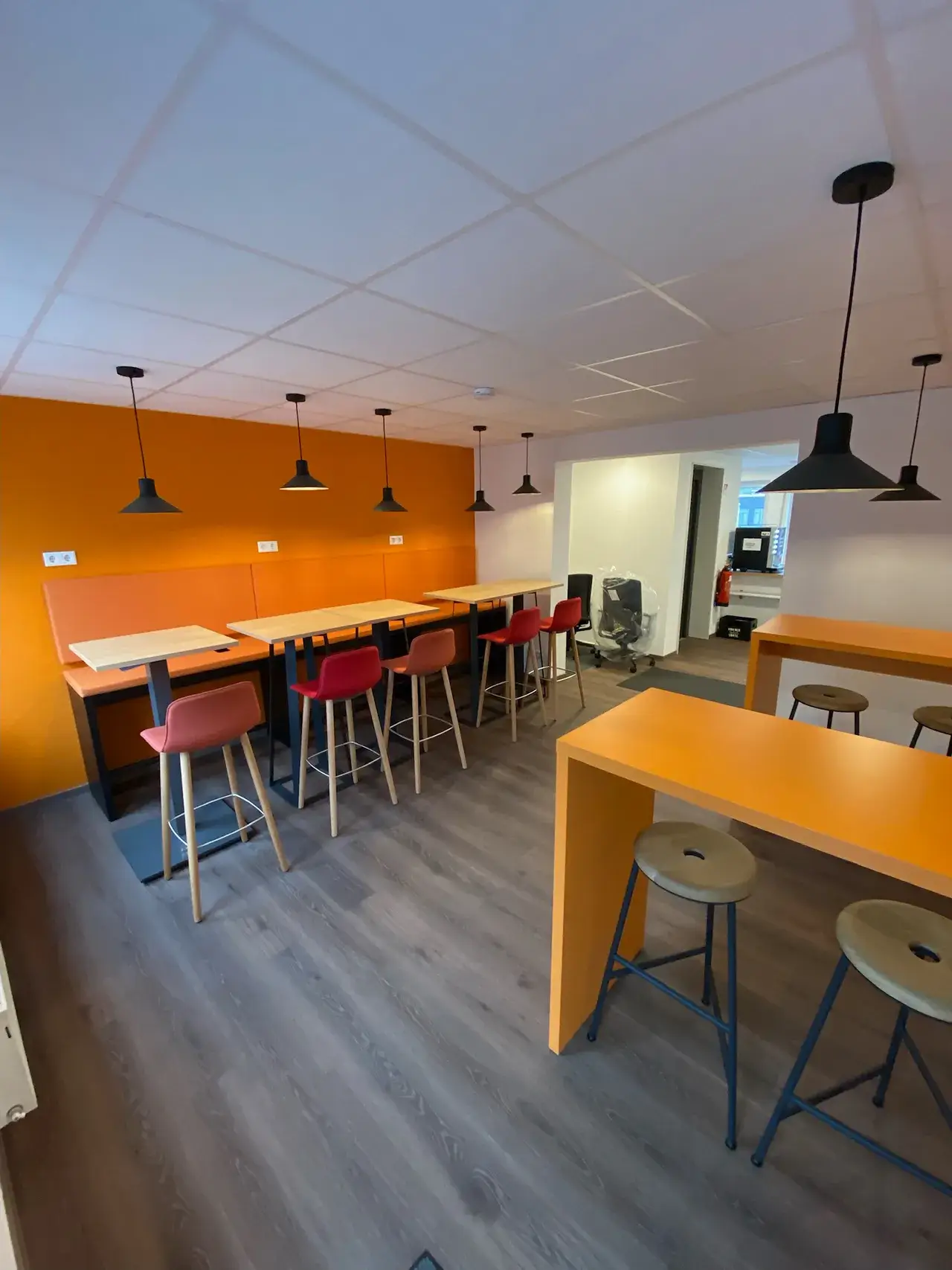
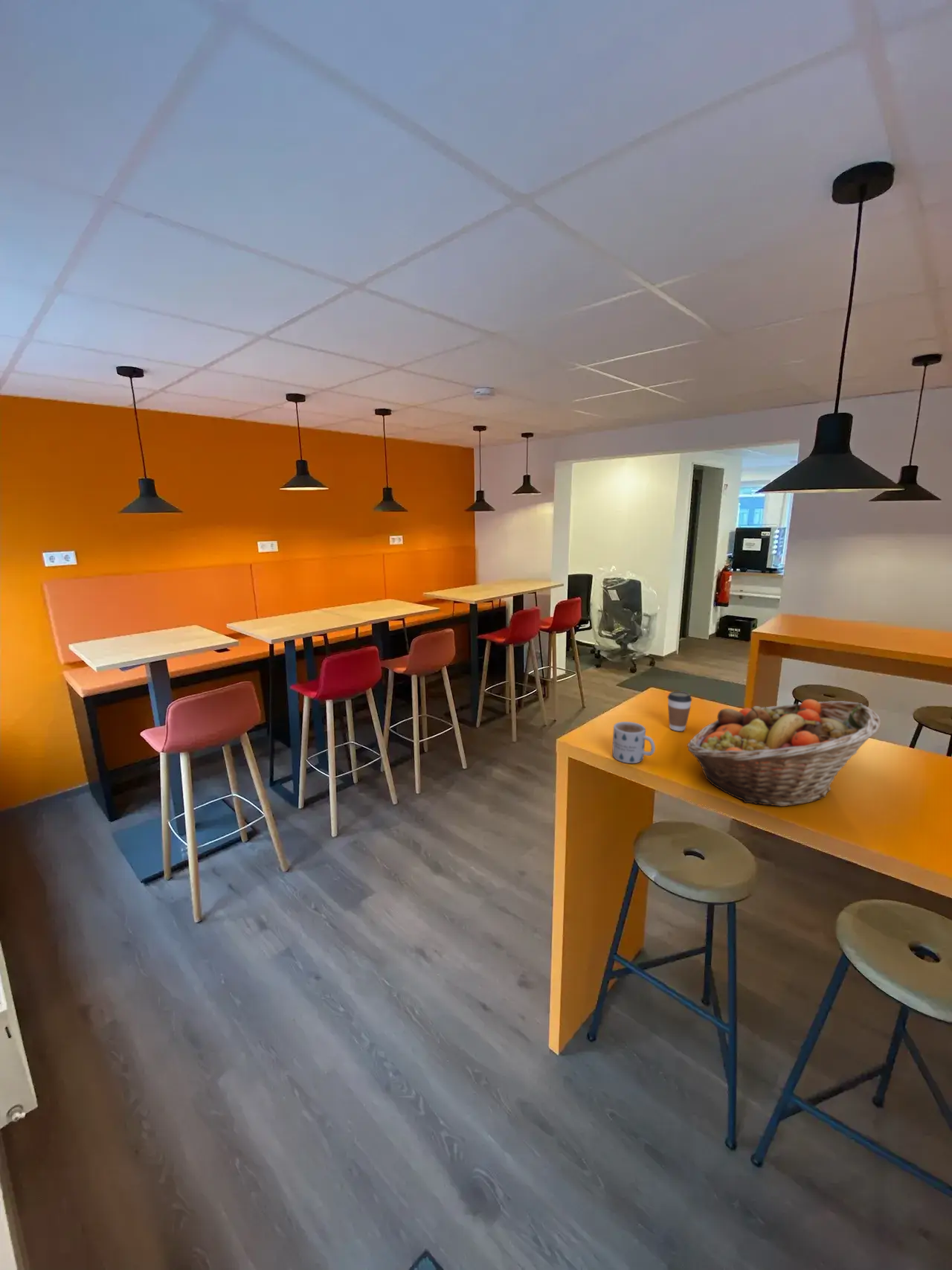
+ mug (634, 743)
+ fruit basket (777, 742)
+ coffee cup (678, 711)
